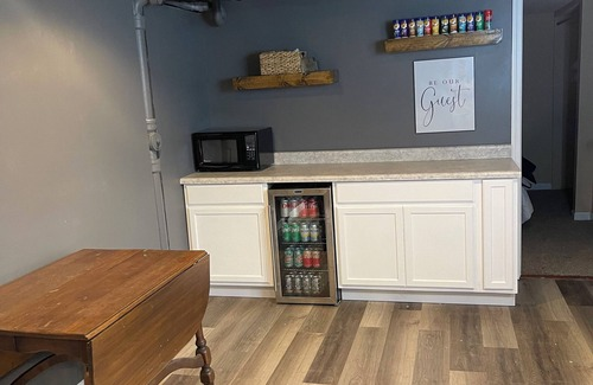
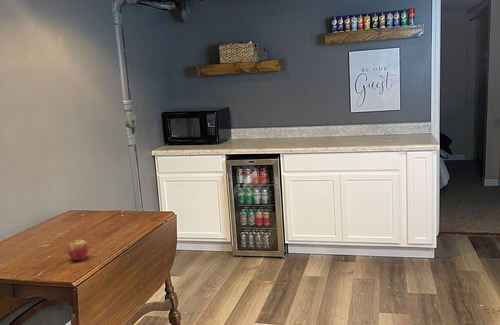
+ fruit (78, 249)
